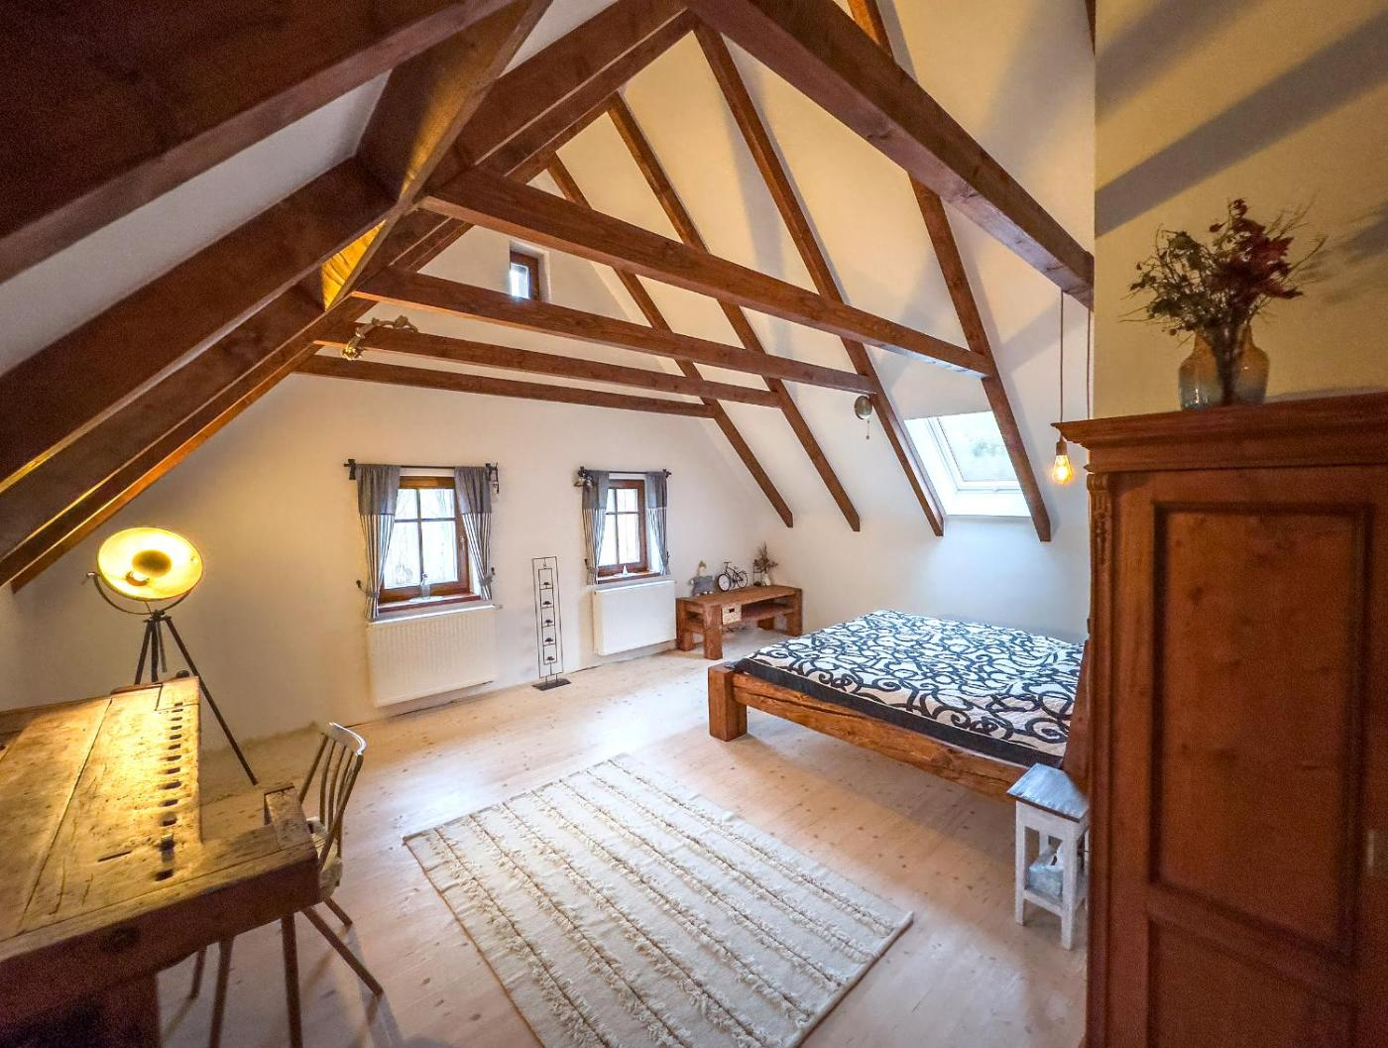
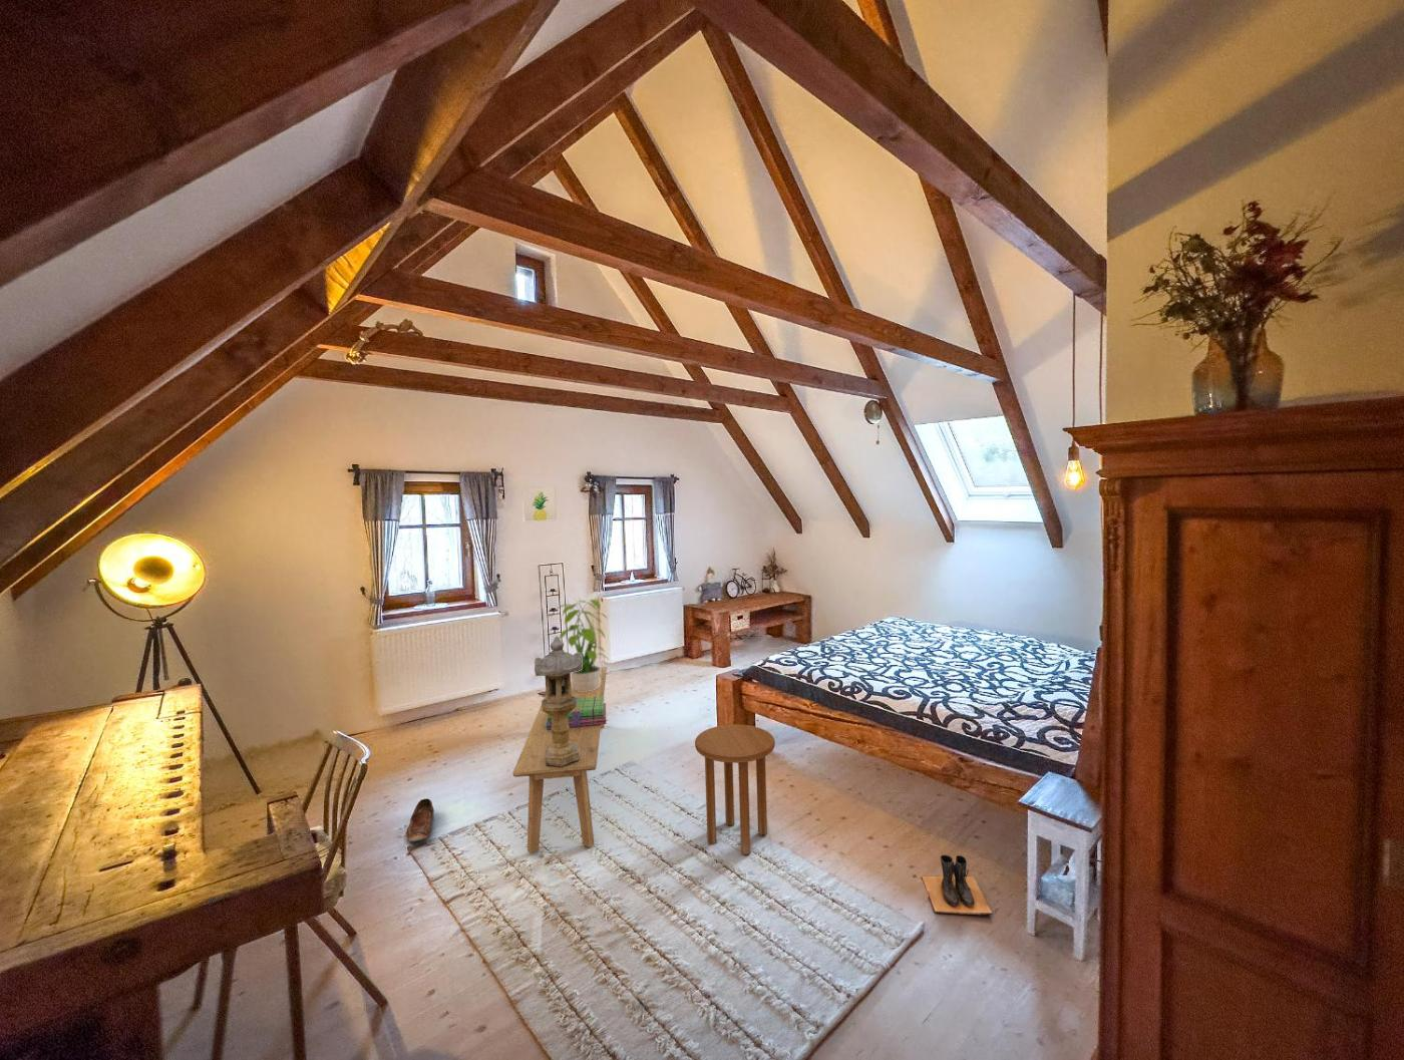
+ side table (739, 788)
+ shoe (420, 819)
+ wall art (540, 503)
+ lantern (560, 697)
+ bench (571, 742)
+ potted plant (578, 644)
+ boots (954, 879)
+ stack of books (577, 711)
